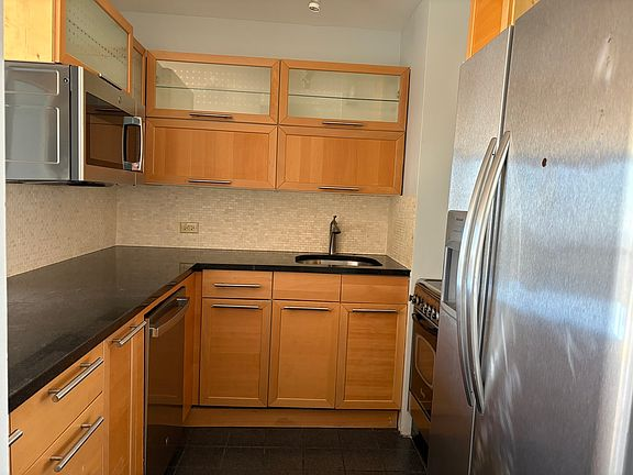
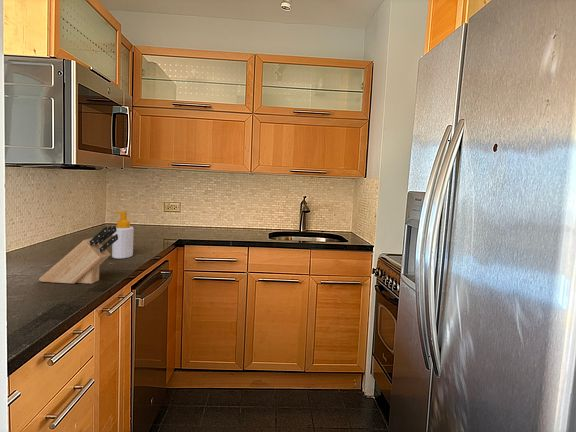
+ soap bottle (123, 234)
+ knife block (81, 252)
